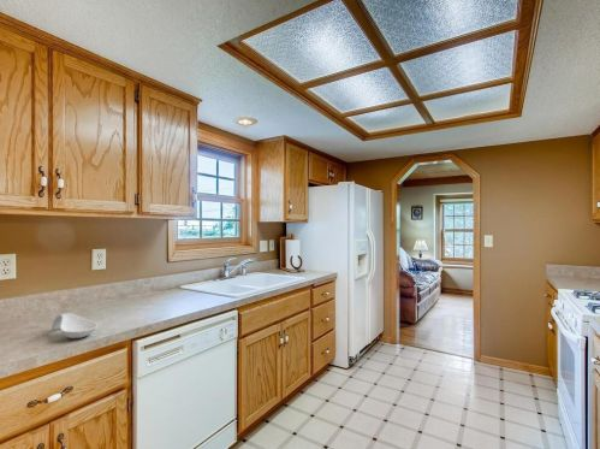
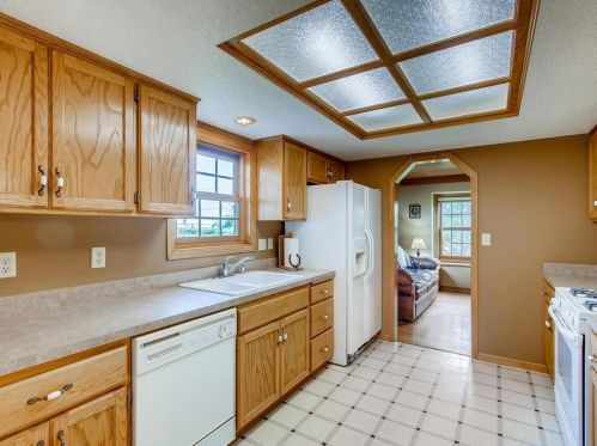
- spoon rest (71, 324)
